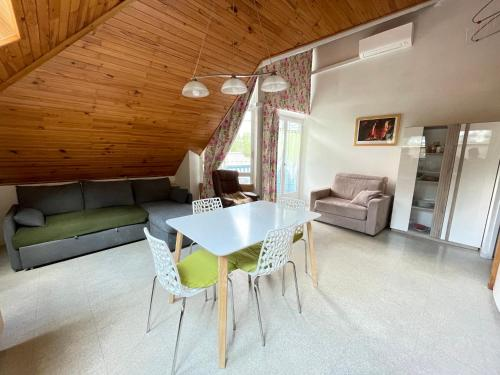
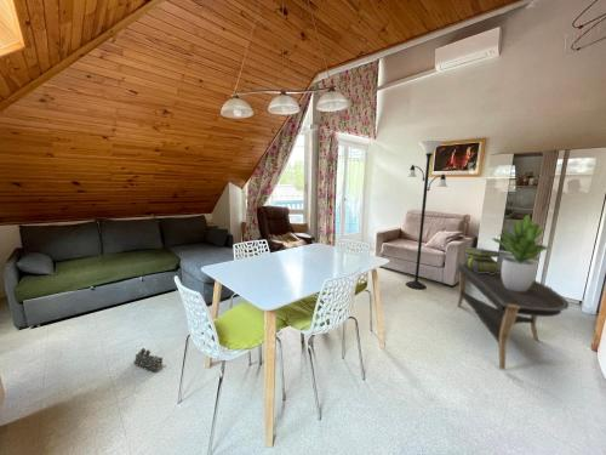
+ toy train (147, 358)
+ stack of books (480, 258)
+ potted plant (520, 251)
+ coffee table (507, 309)
+ floor lamp (422, 216)
